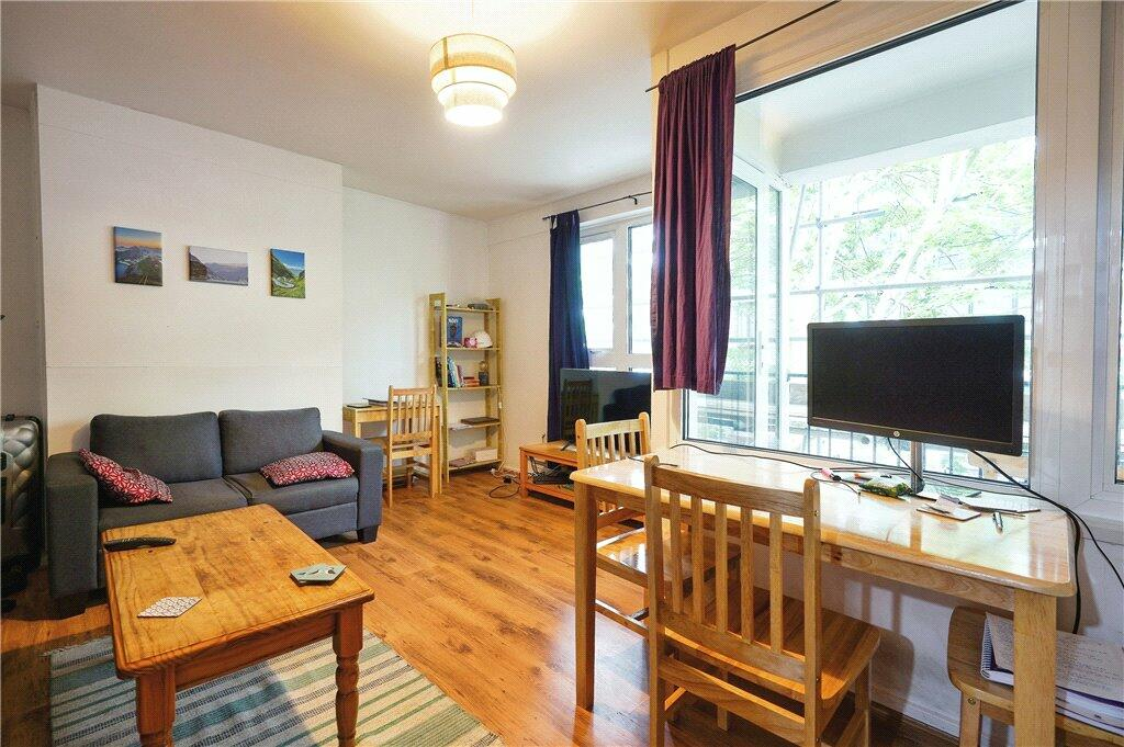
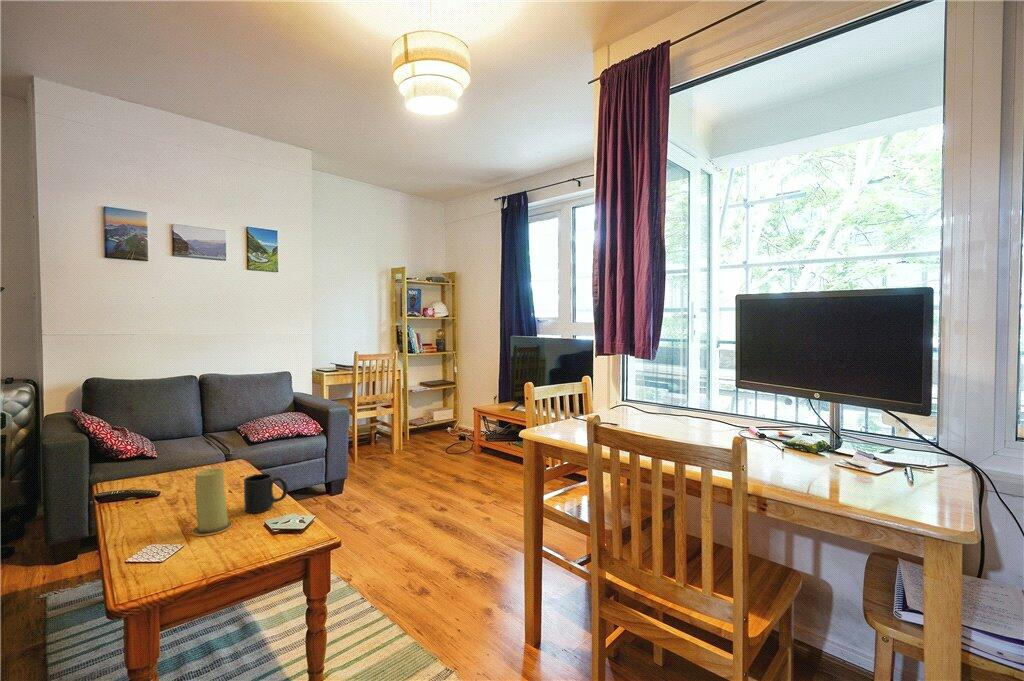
+ mug (264, 492)
+ candle (211, 499)
